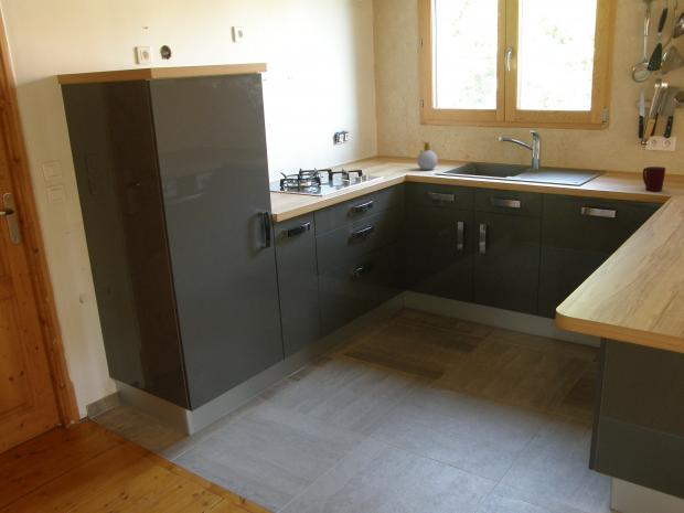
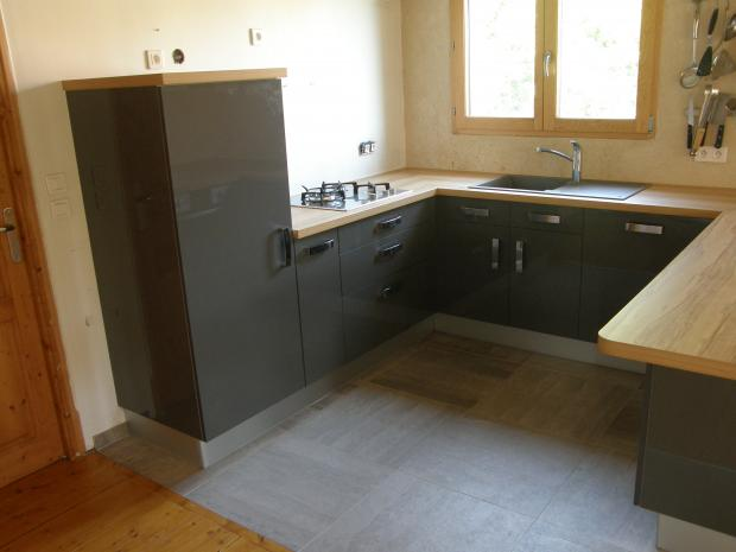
- mug (652, 178)
- soap bottle (427, 156)
